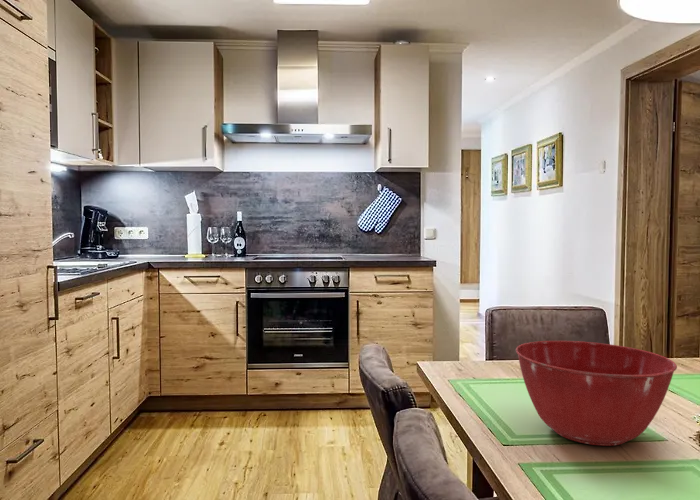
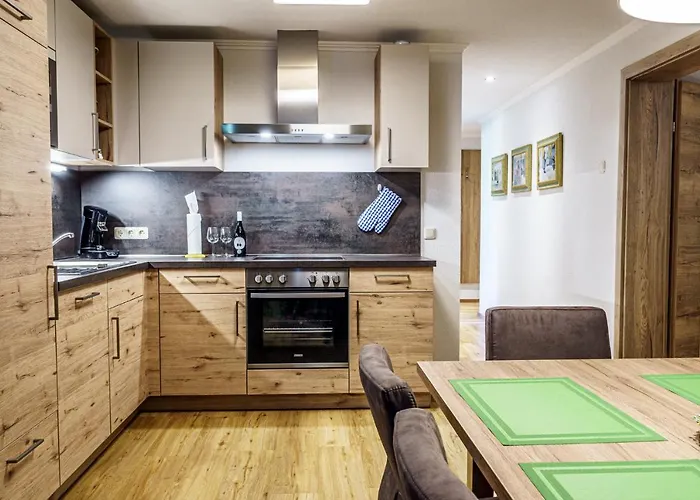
- mixing bowl (591, 393)
